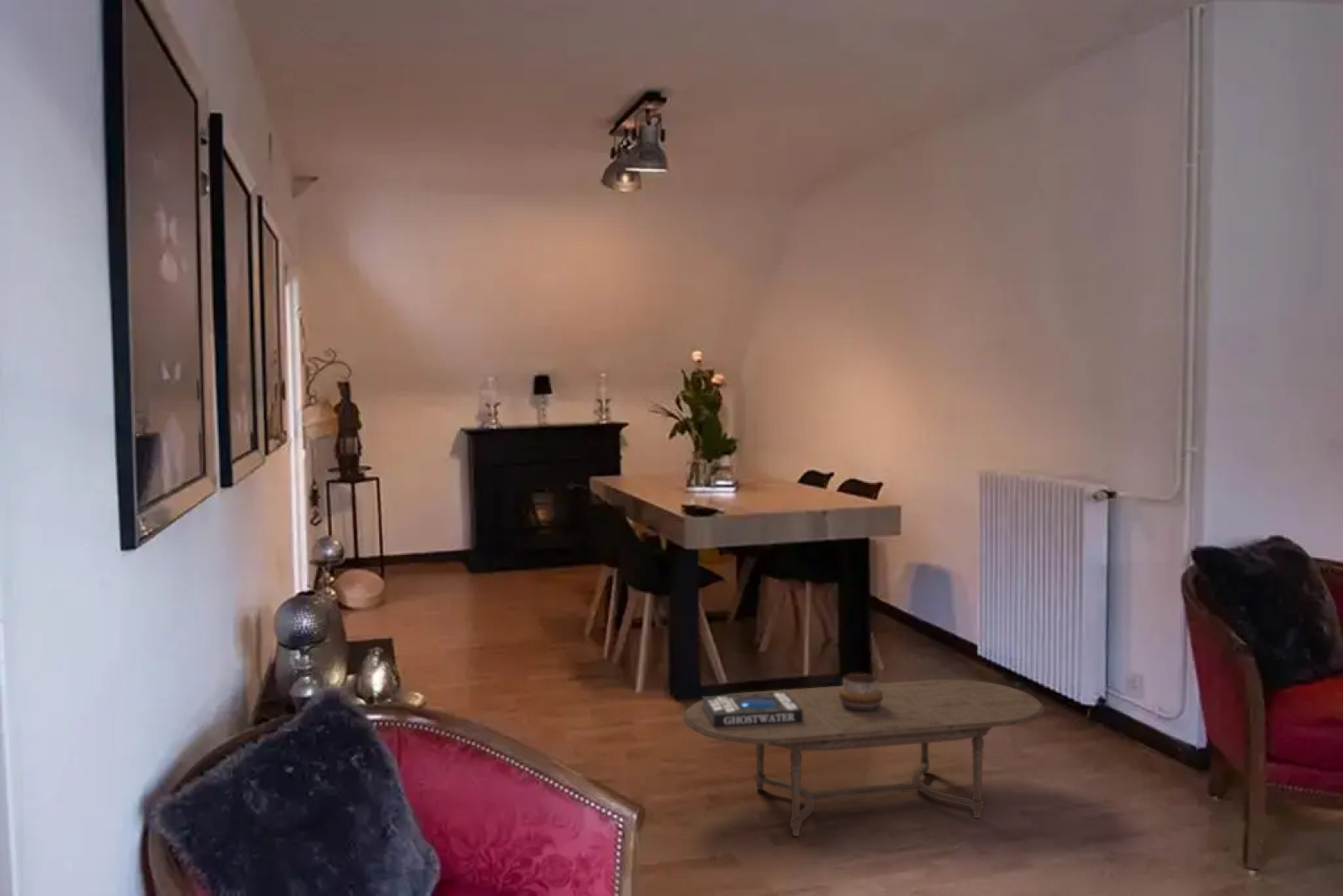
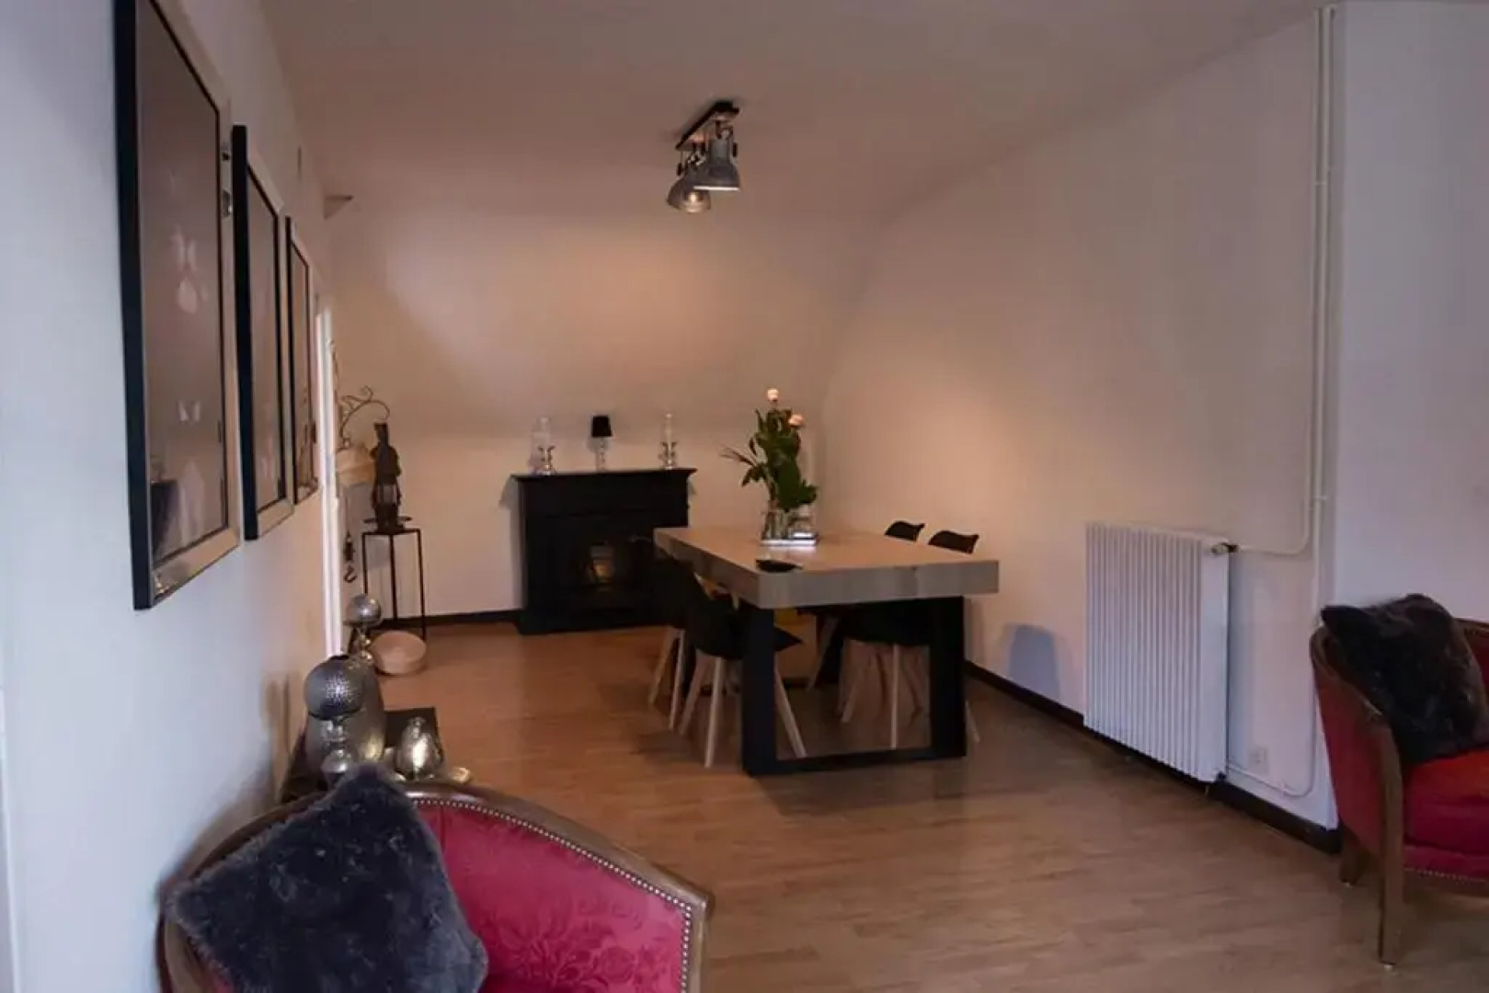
- coffee table (864, 747)
- book (751, 708)
- decorative bowl (860, 692)
